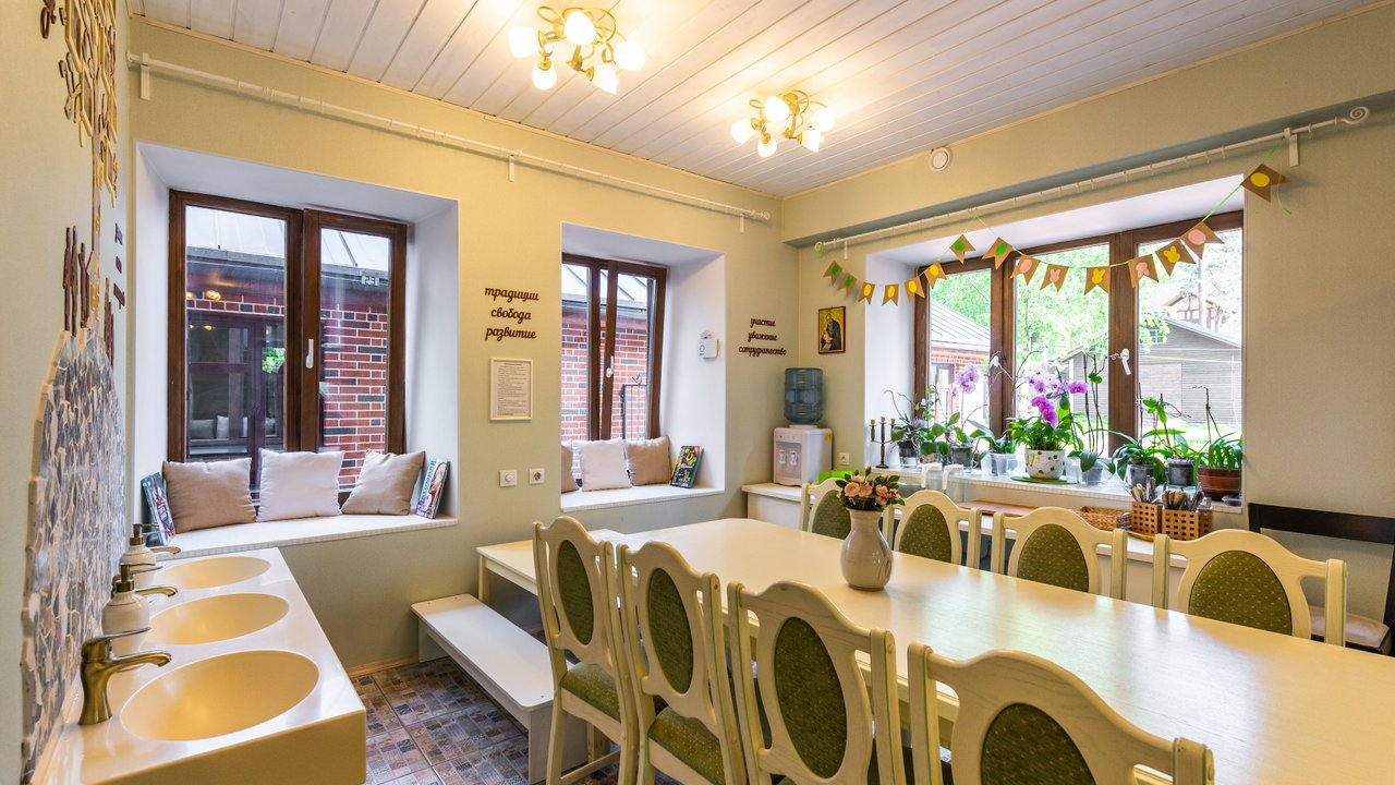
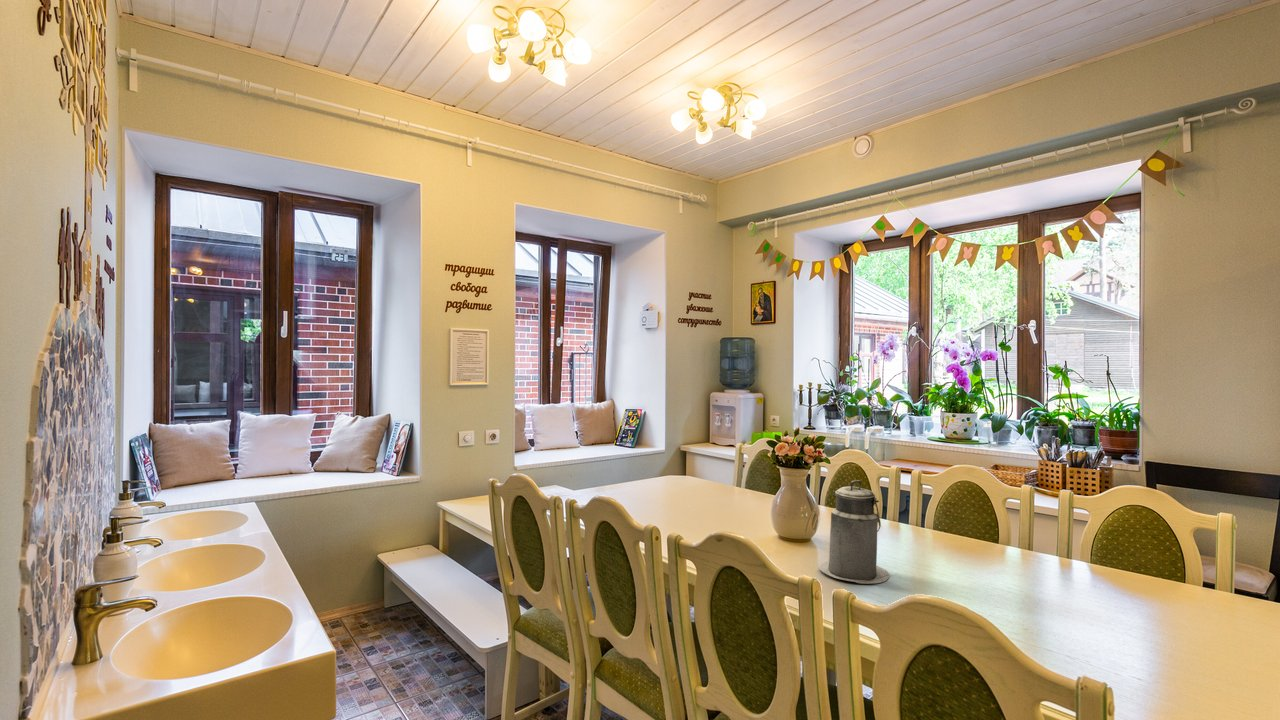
+ canister (853, 525)
